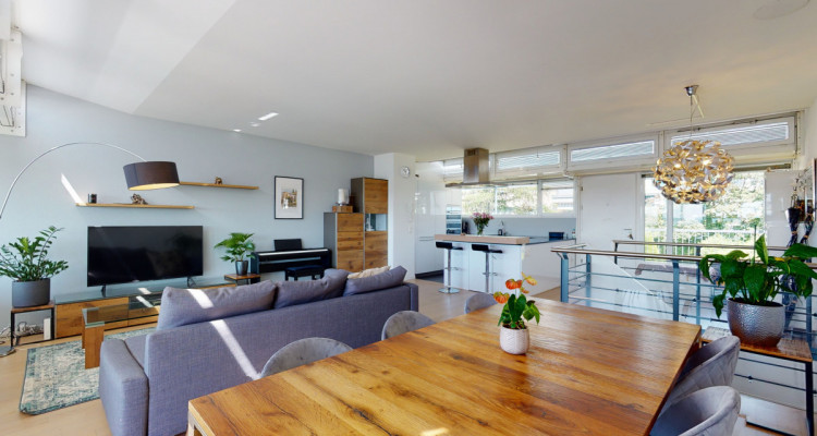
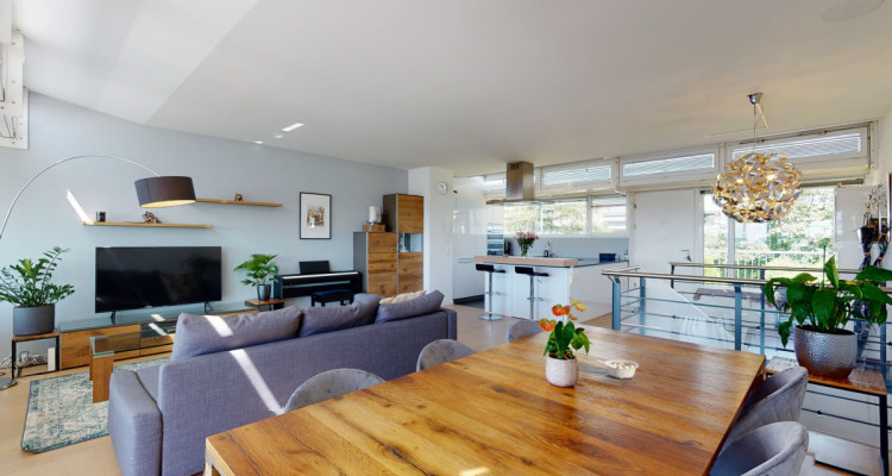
+ legume (620, 368)
